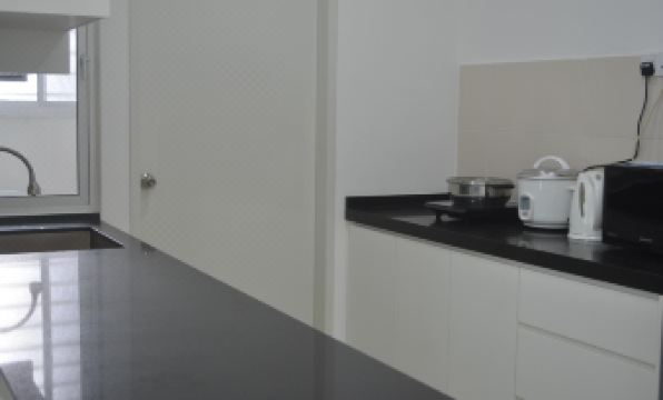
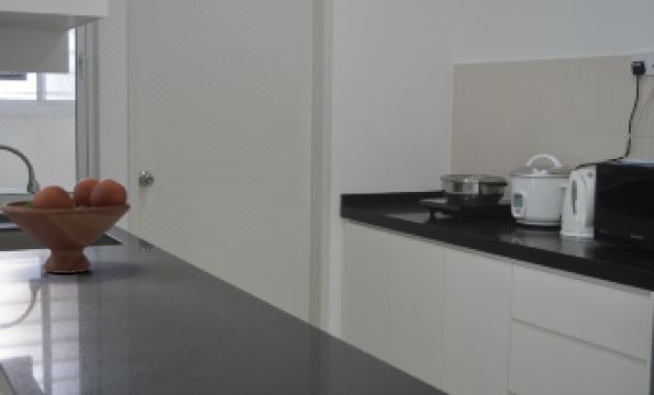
+ fruit bowl (67, 224)
